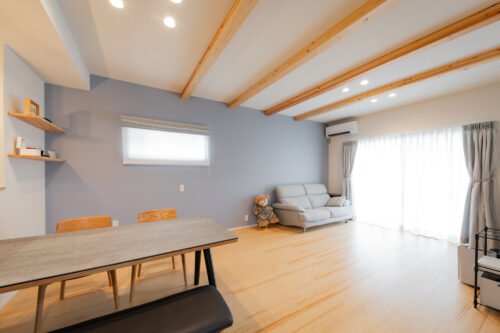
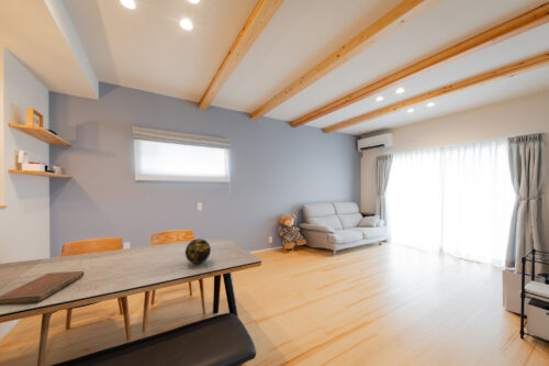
+ decorative orb (198, 251)
+ notebook (44, 286)
